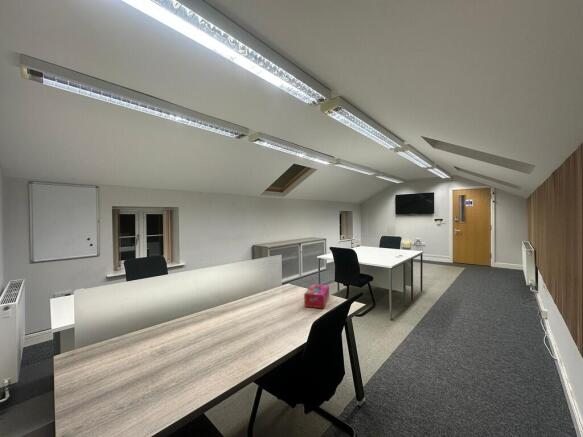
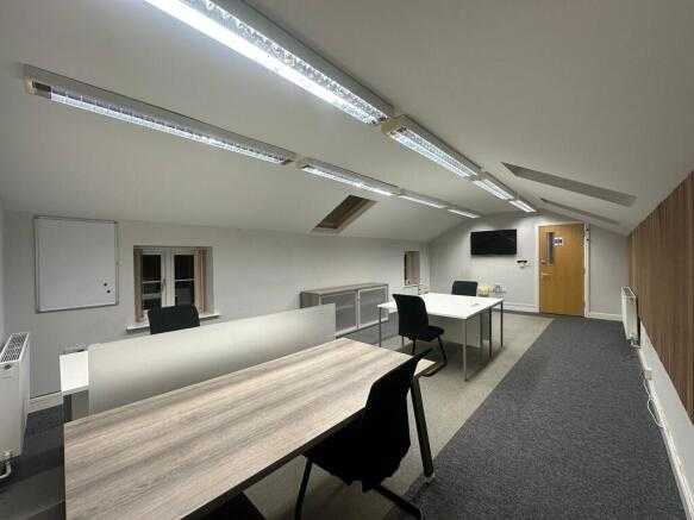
- tissue box (317, 295)
